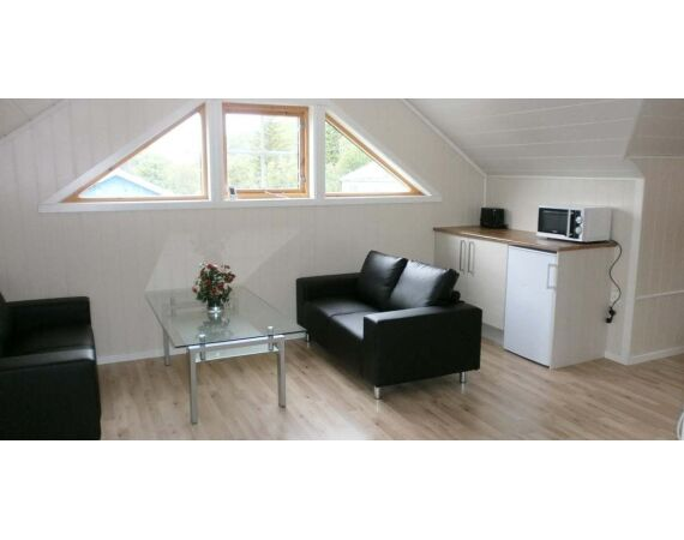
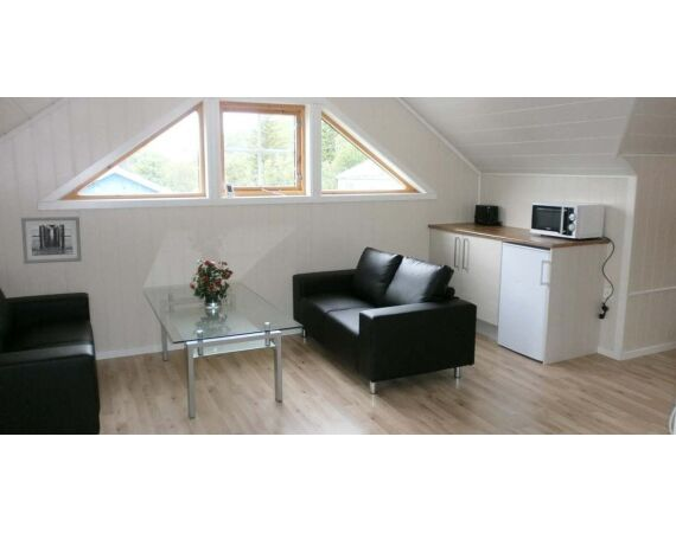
+ wall art (51, 239)
